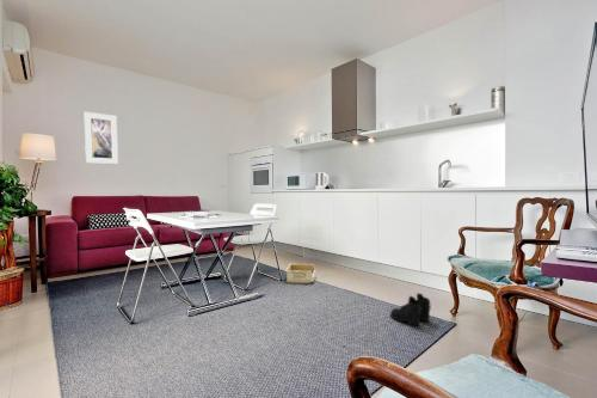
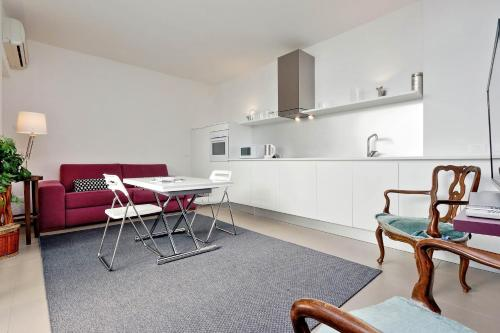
- storage bin (301, 273)
- boots (410, 306)
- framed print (101, 137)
